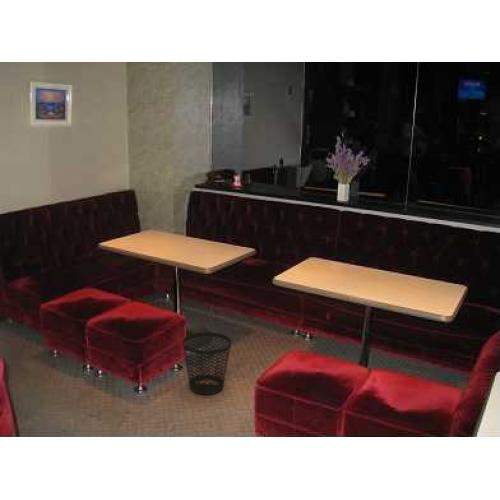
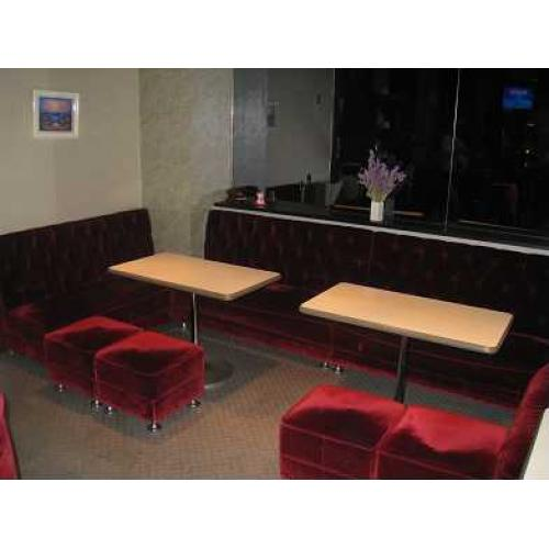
- wastebasket (206, 364)
